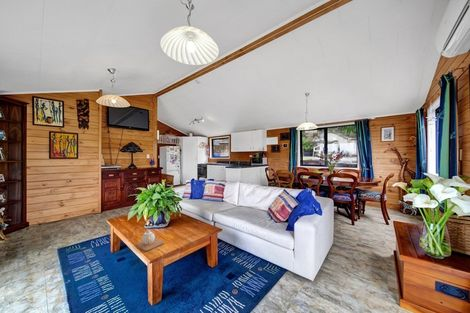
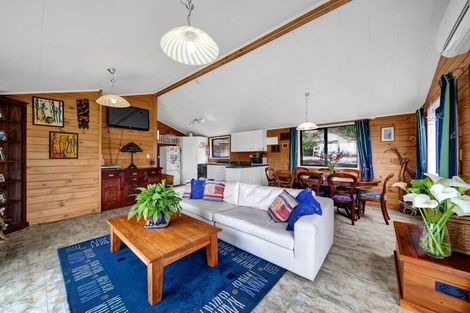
- teapot (150, 236)
